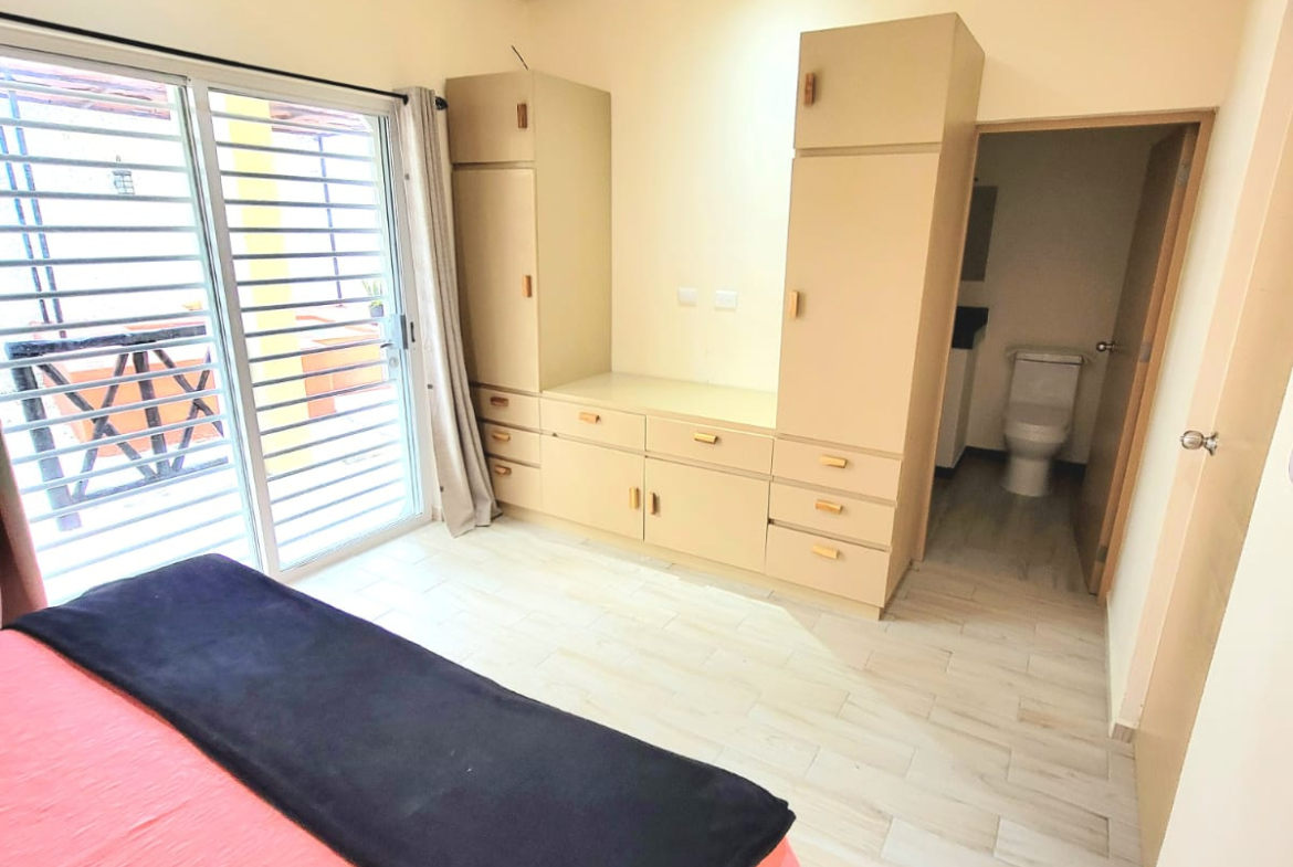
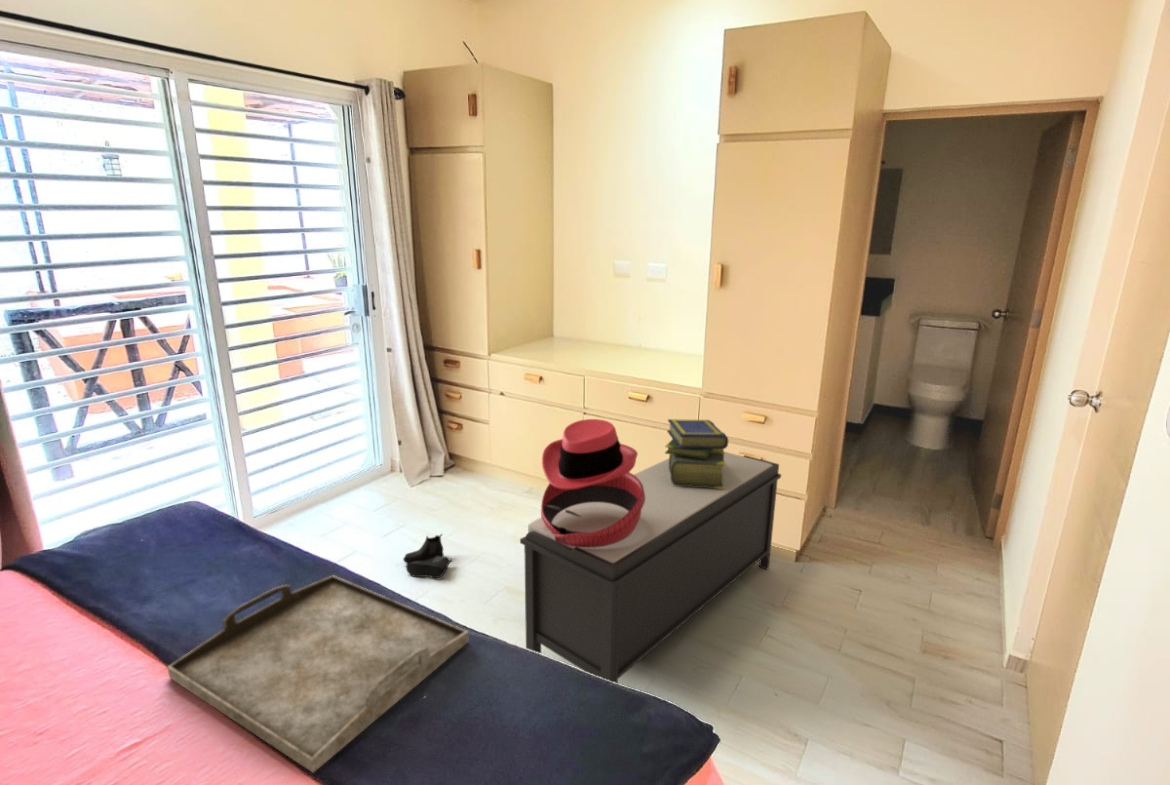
+ fedora (593, 479)
+ bench (664, 550)
+ stack of books (694, 449)
+ serving tray (324, 643)
+ boots (428, 556)
